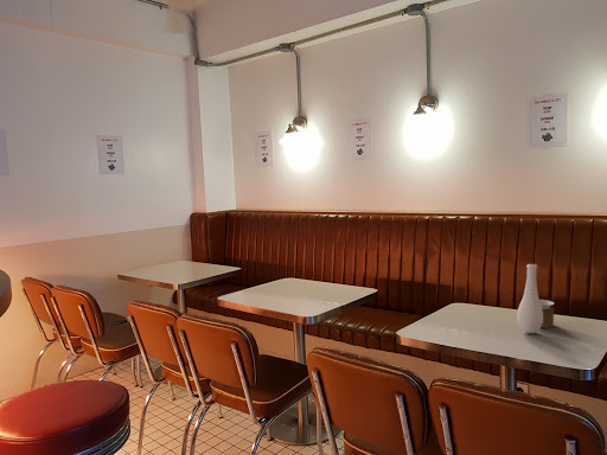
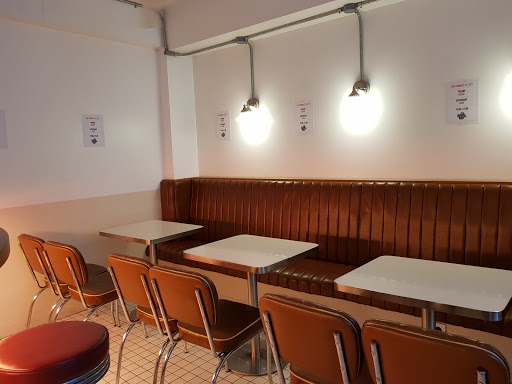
- vase (536, 295)
